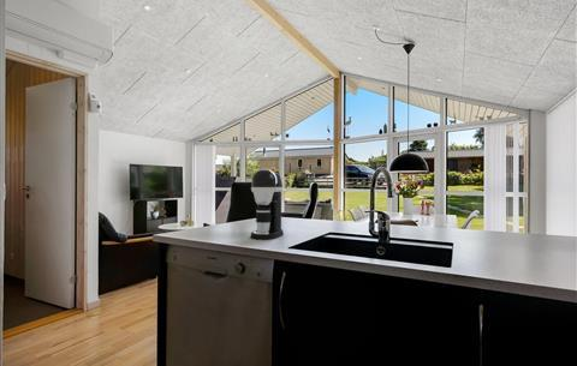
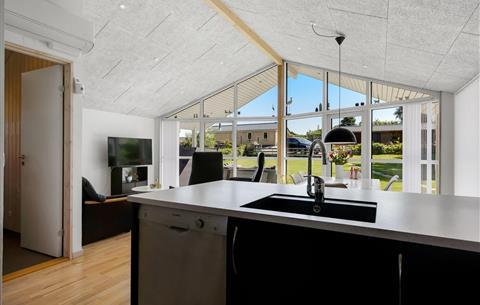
- coffee maker (267, 202)
